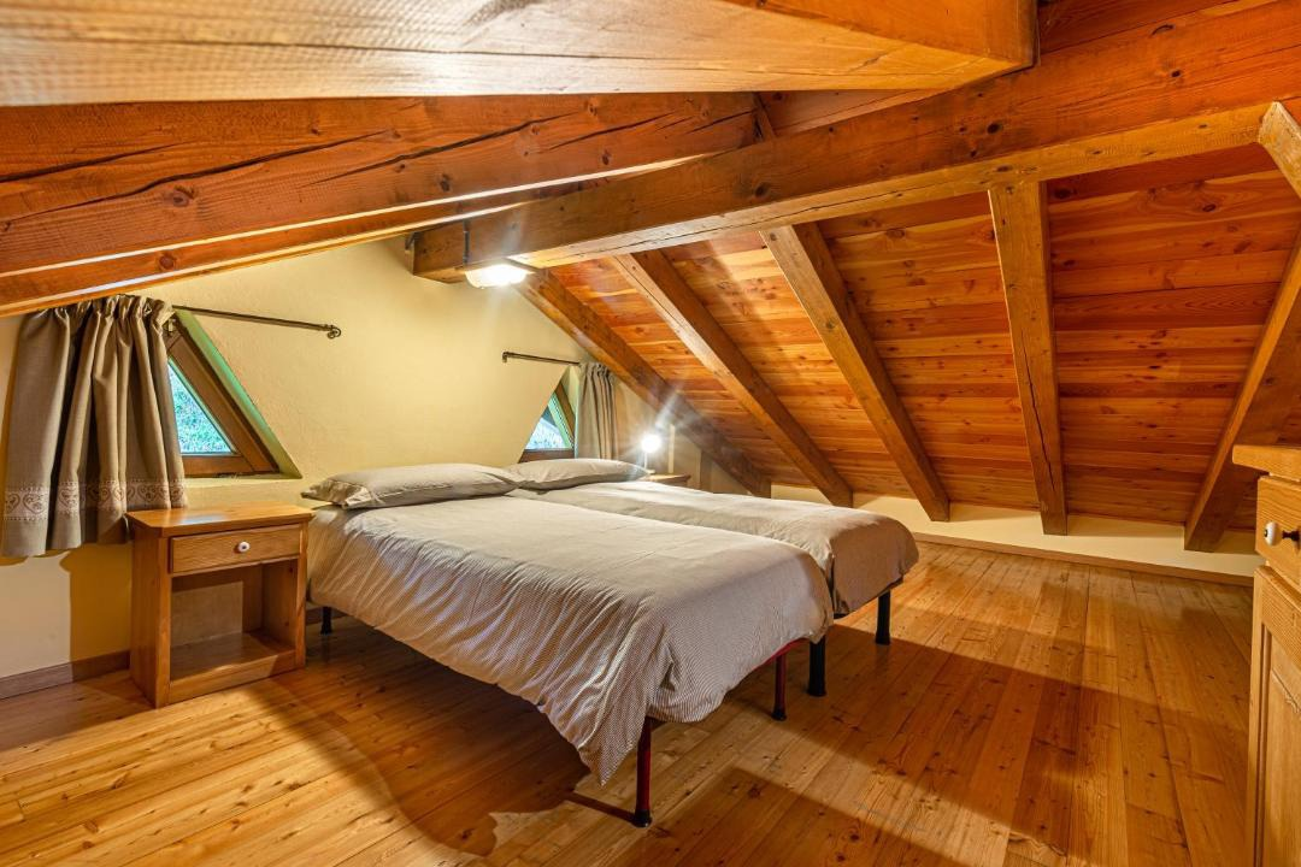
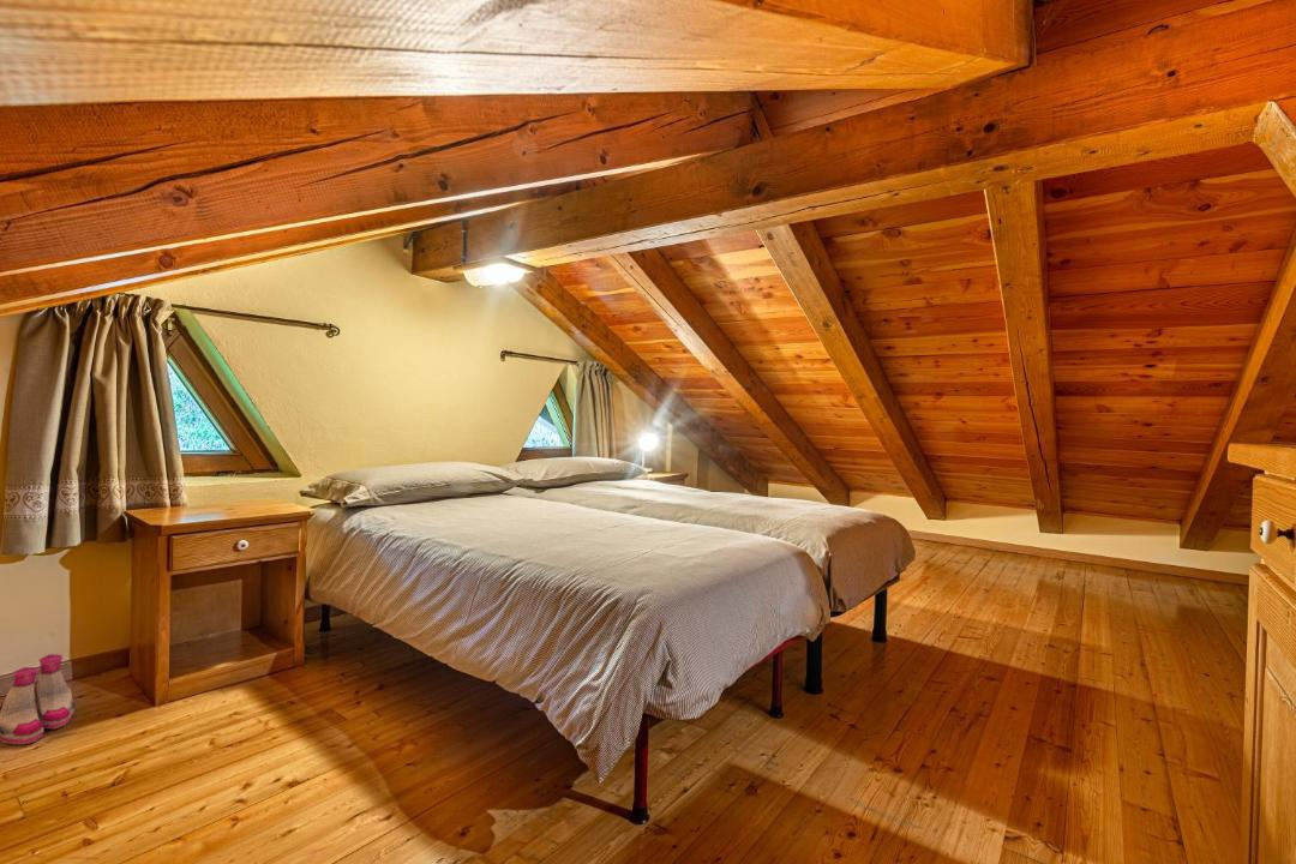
+ boots (37, 692)
